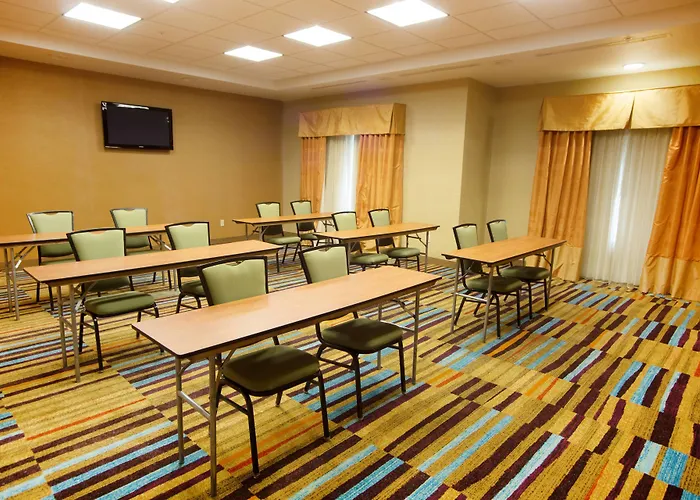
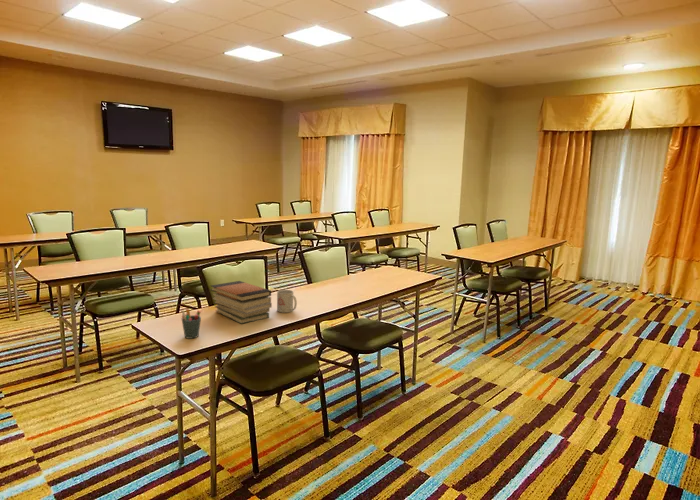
+ pen holder (191, 322)
+ book stack (241, 301)
+ mug (287, 301)
